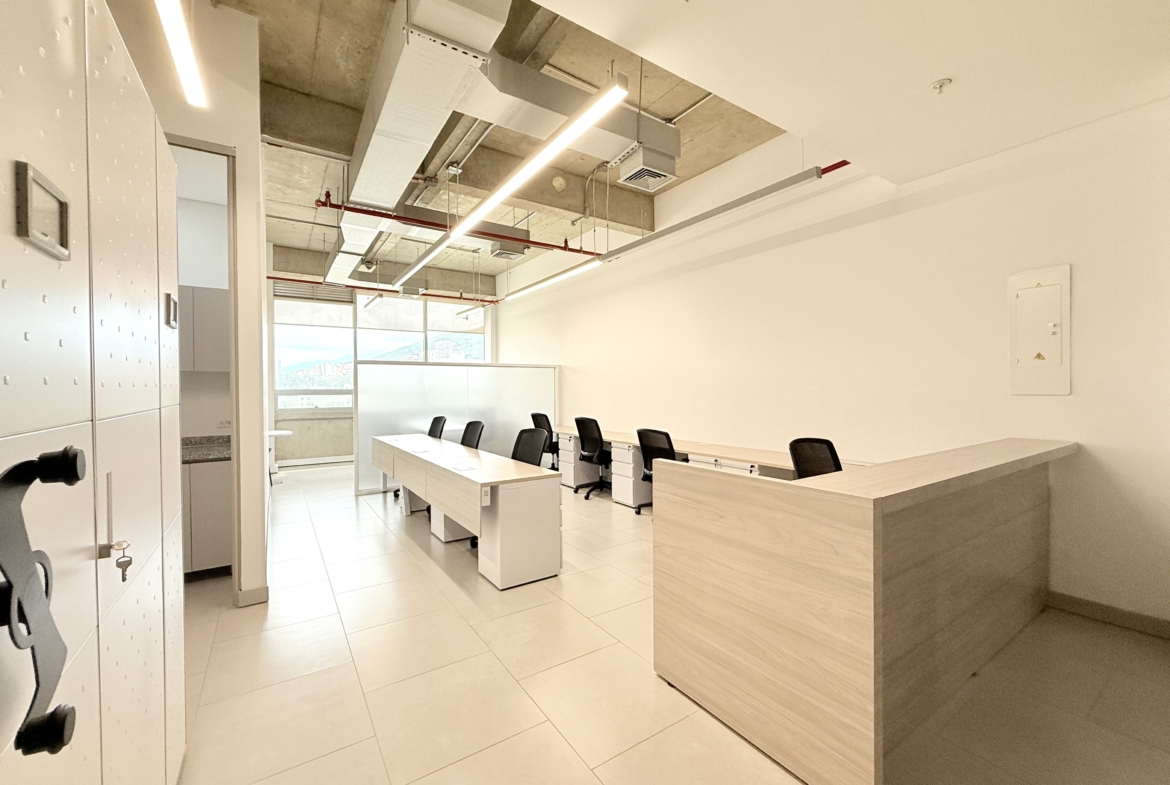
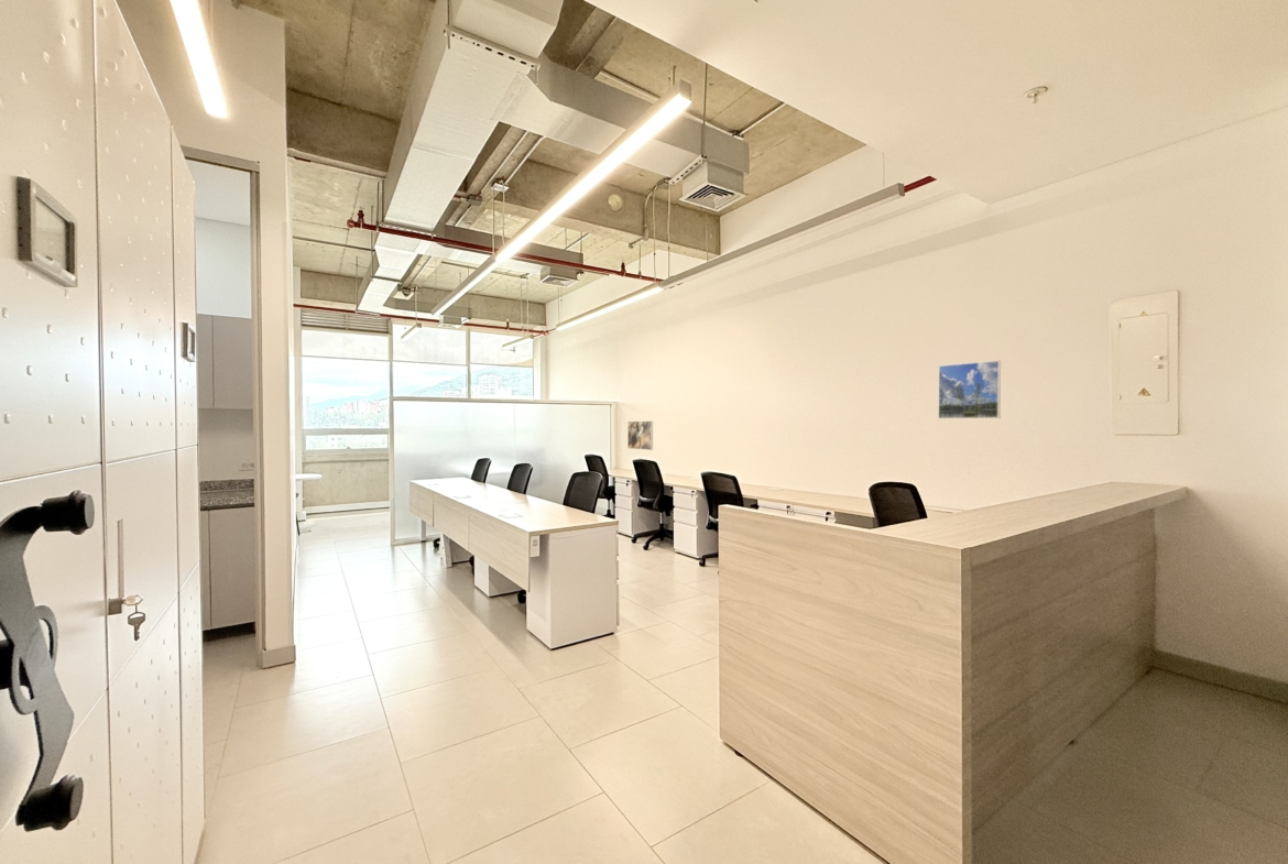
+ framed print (968, 391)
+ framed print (640, 435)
